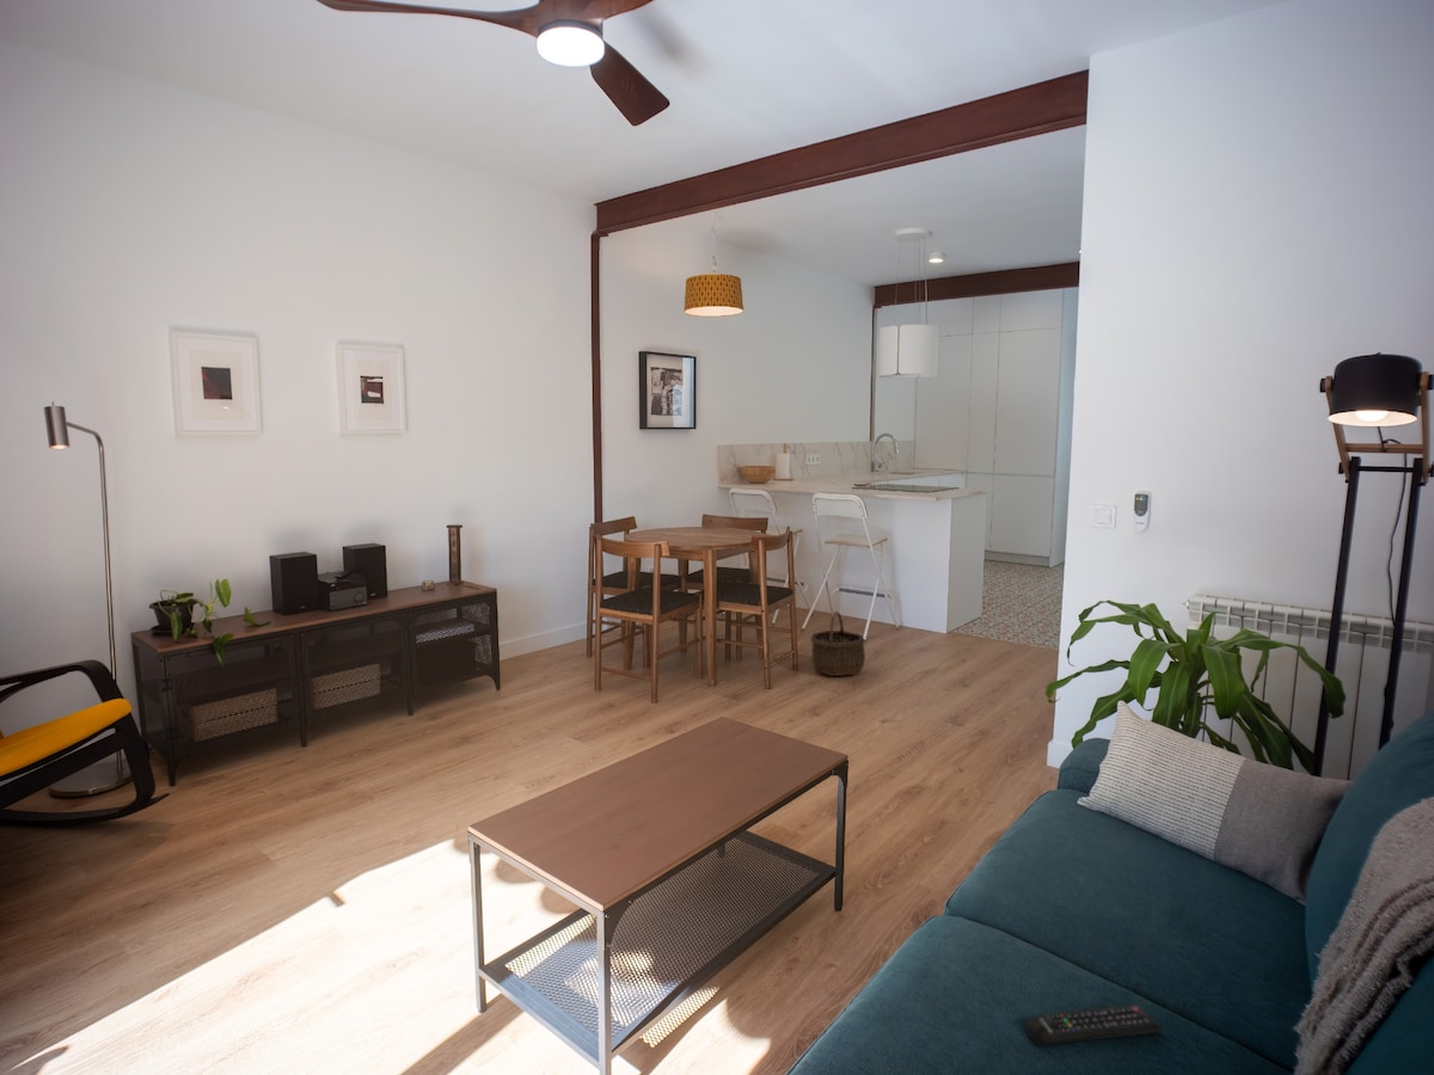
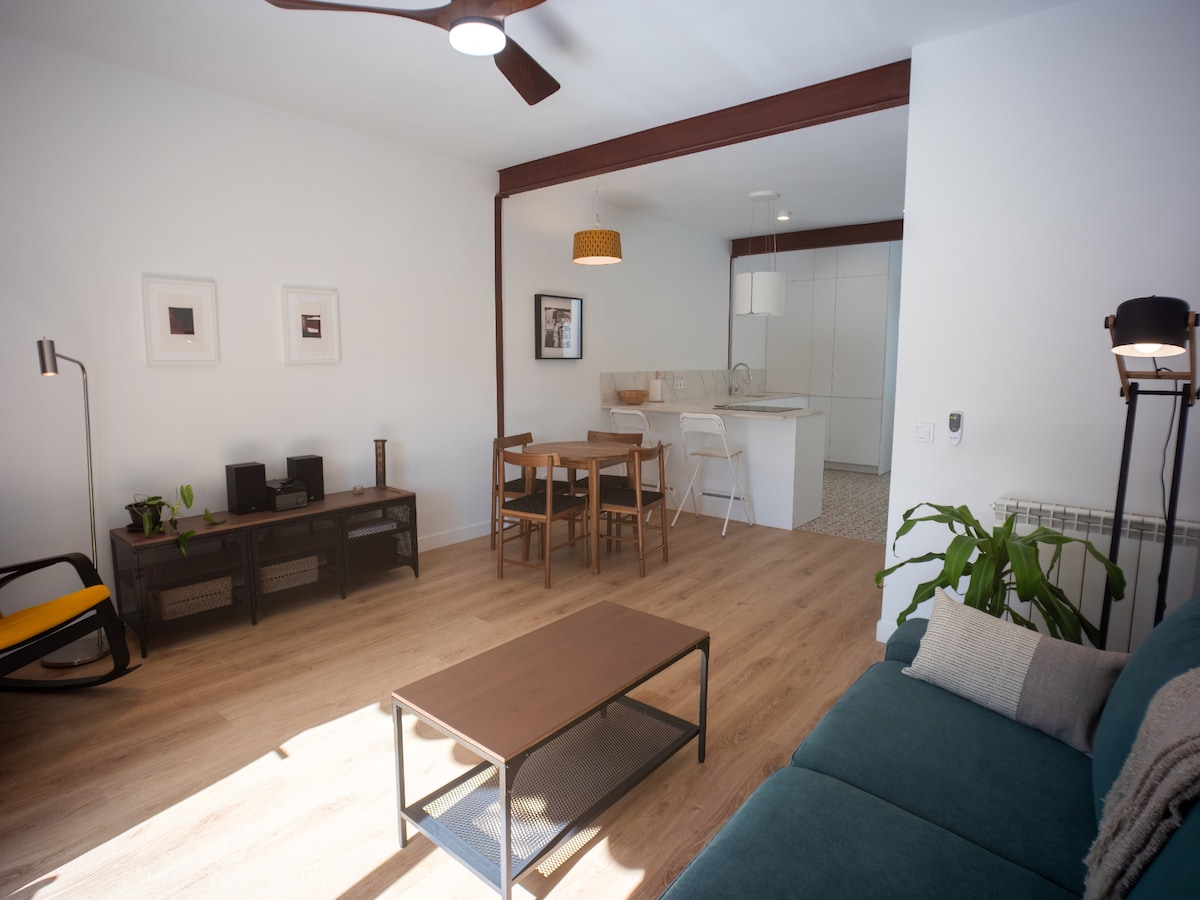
- wicker basket (838, 641)
- remote control (1093, 1025)
